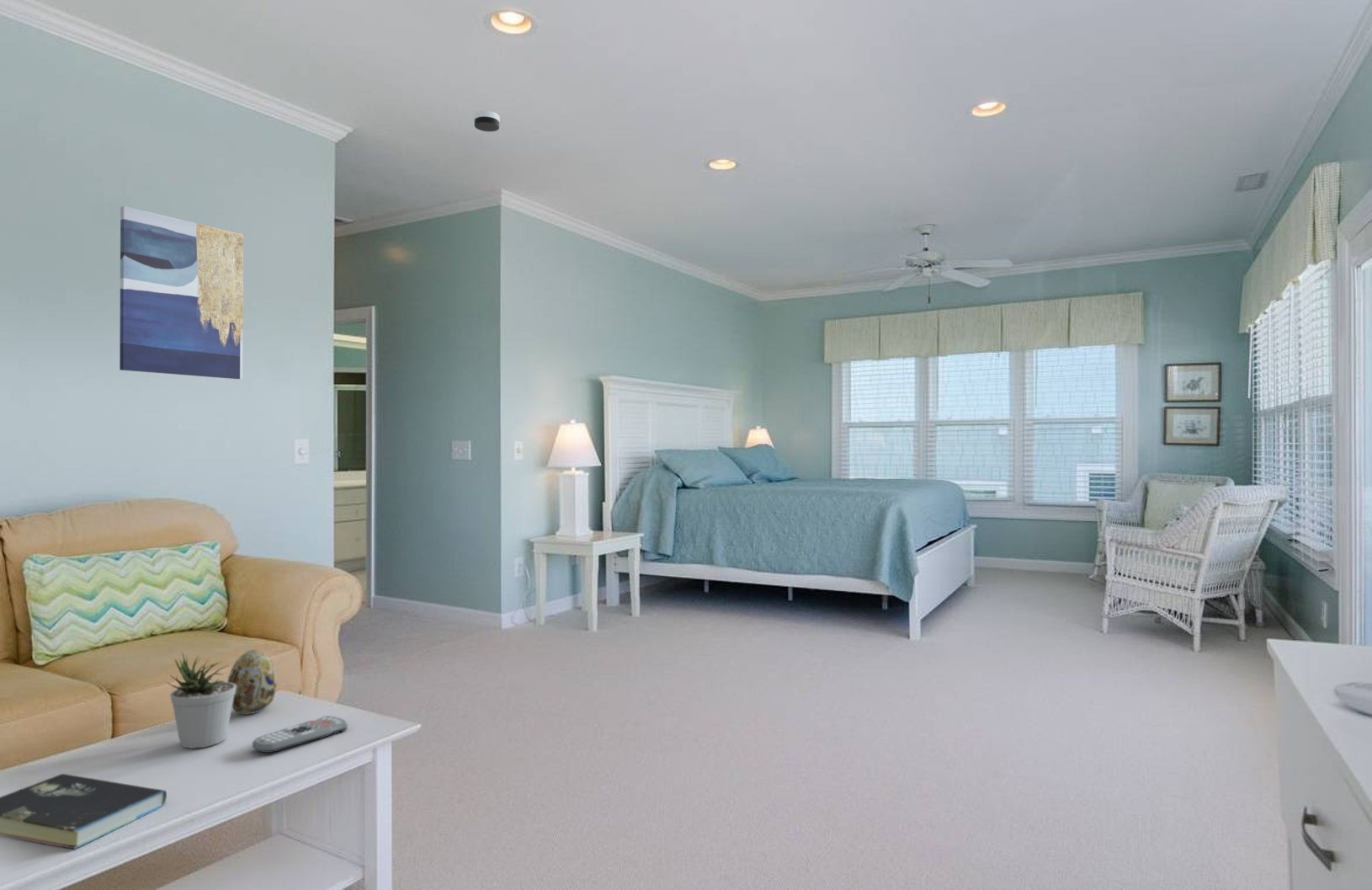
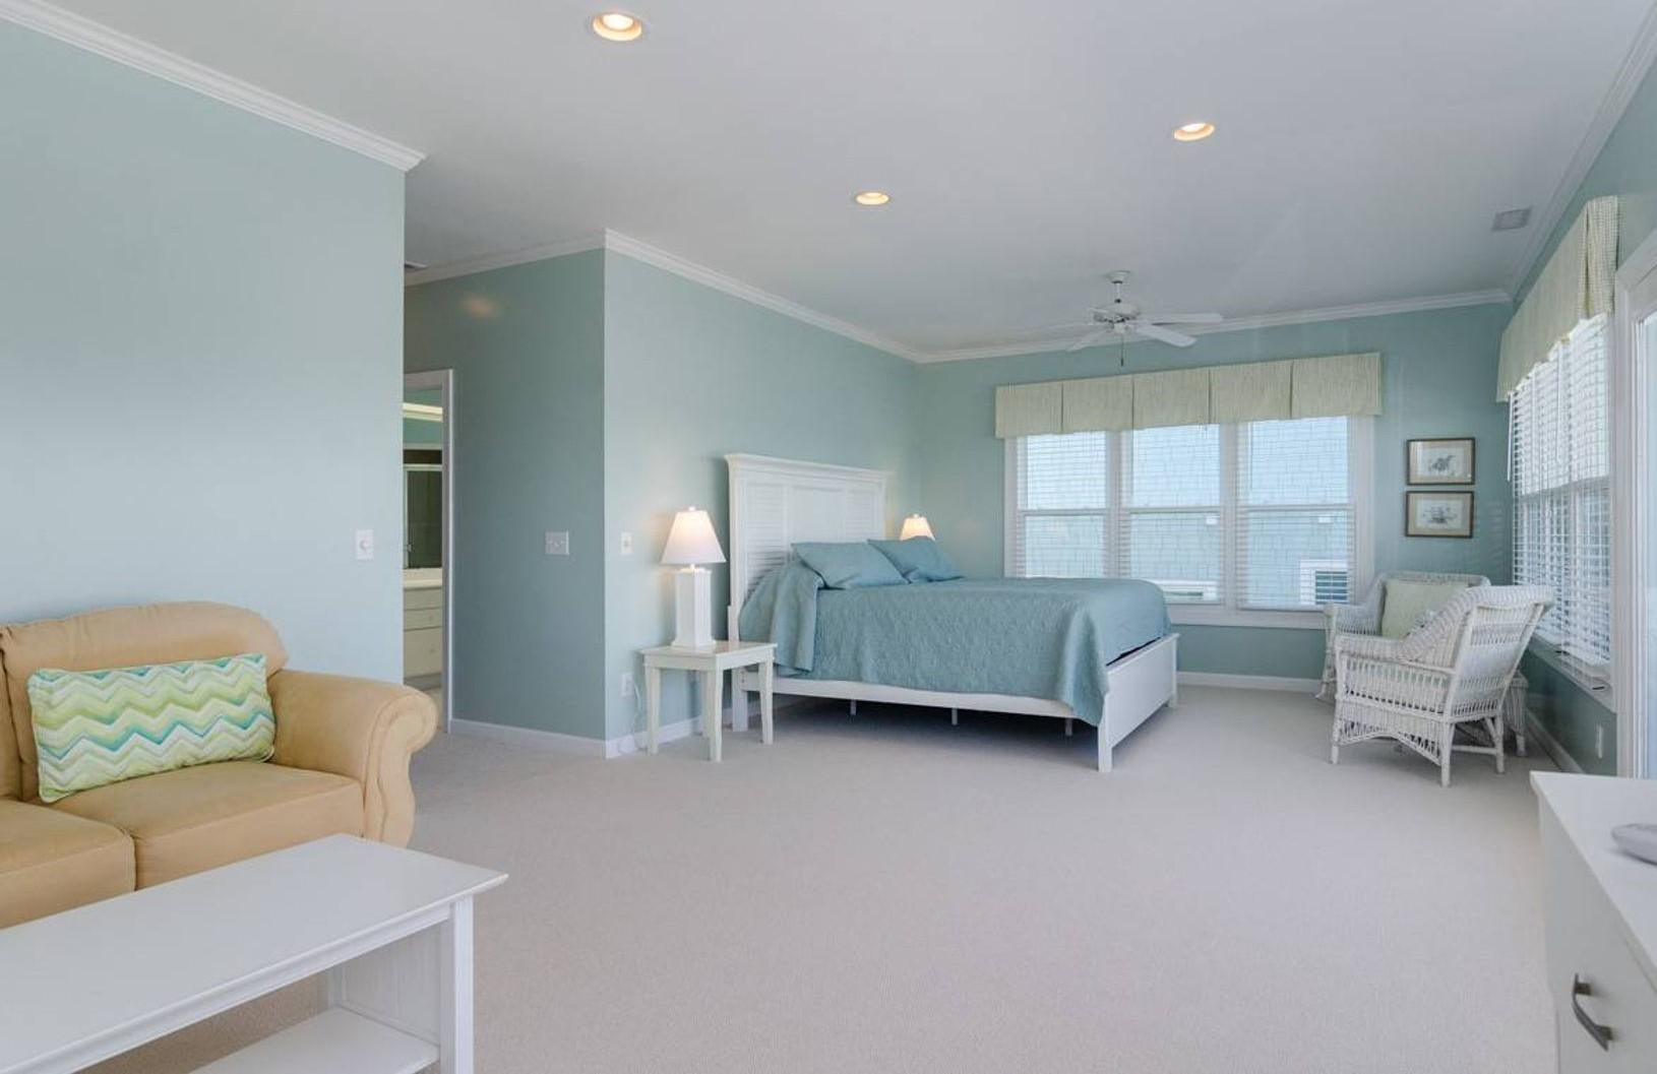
- wall art (184, 297)
- remote control (300, 734)
- potted plant (202, 696)
- book (69, 807)
- decorative egg (252, 680)
- smoke detector (487, 121)
